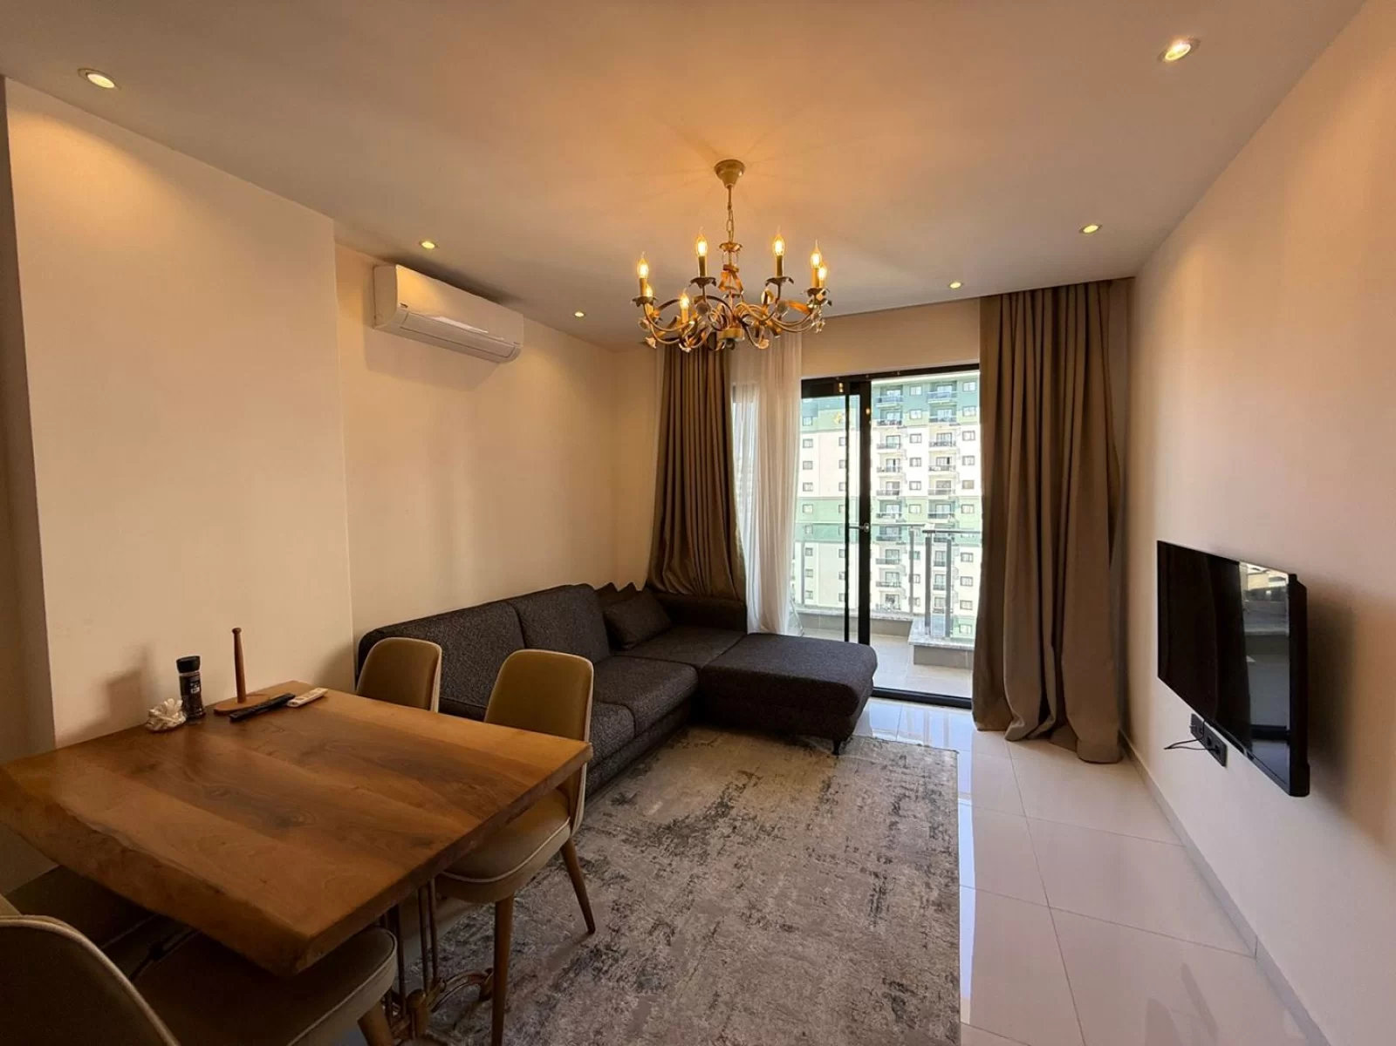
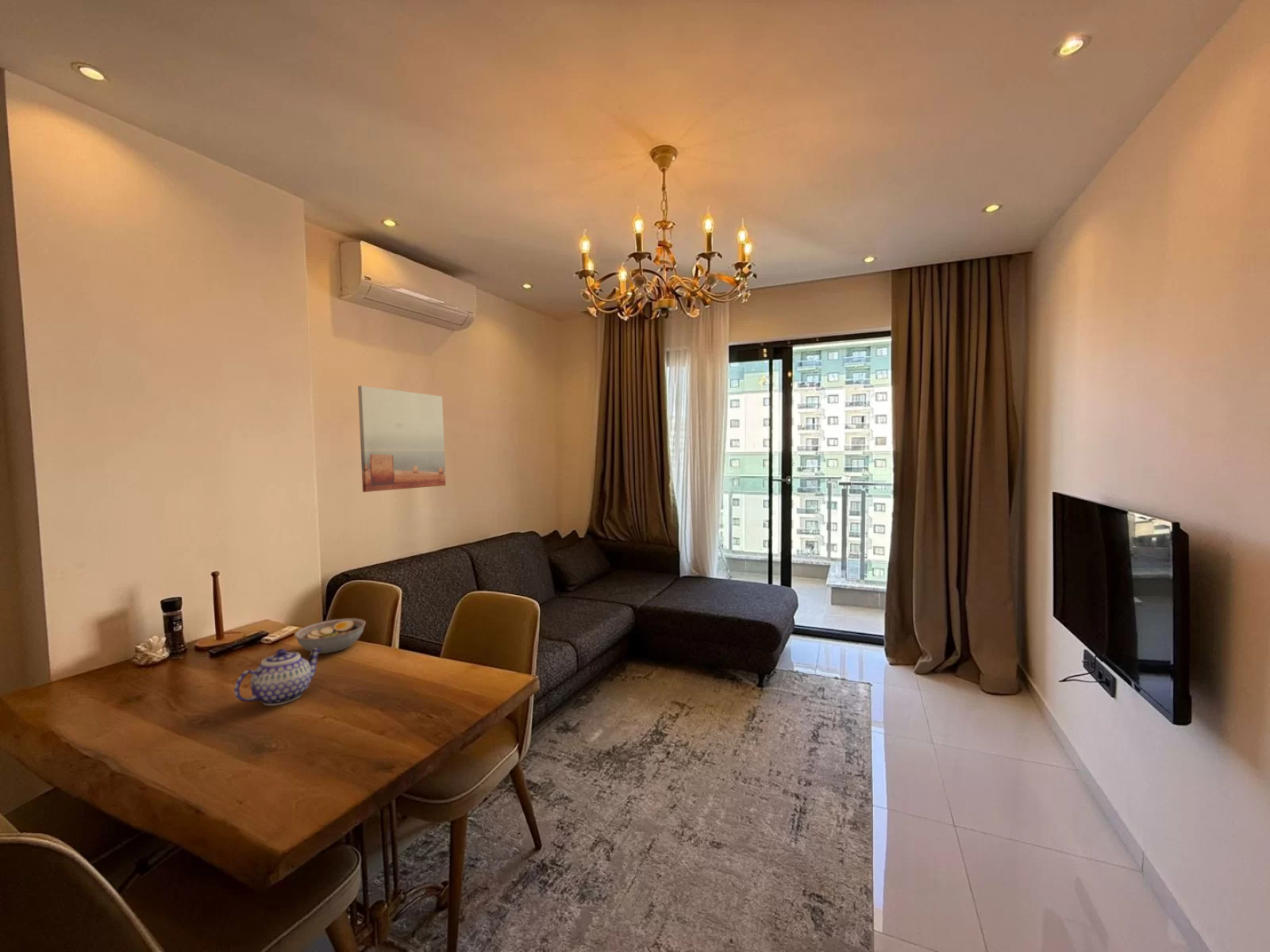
+ bowl (331, 638)
+ wall art (405, 440)
+ teapot (281, 674)
